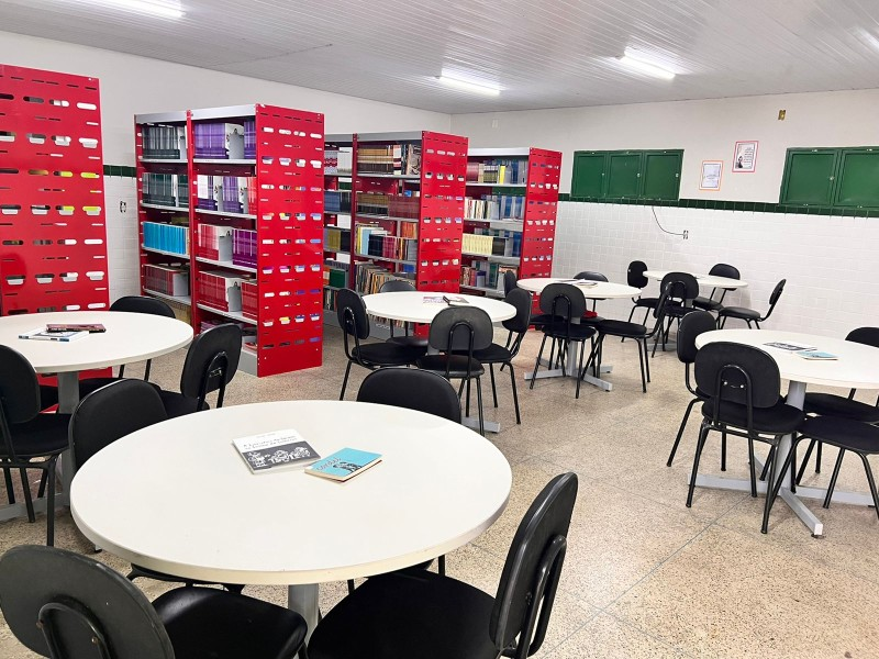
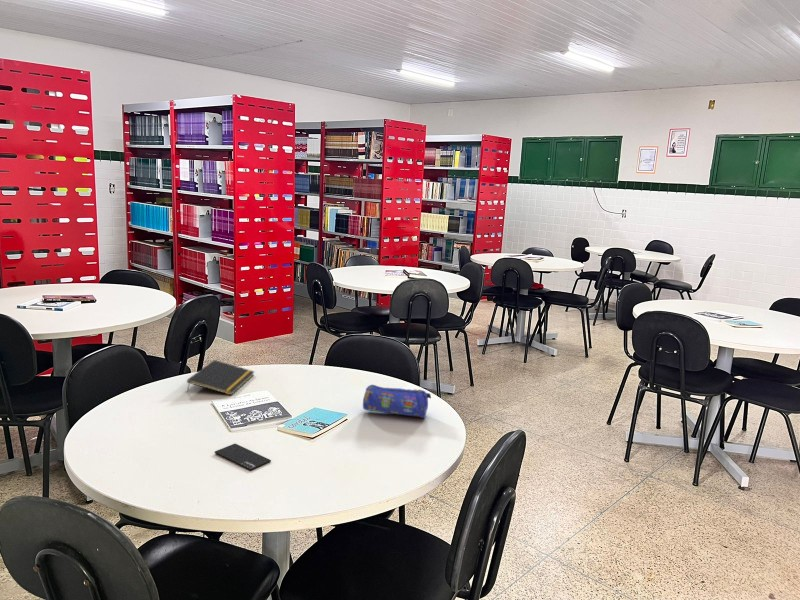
+ notepad (222, 376)
+ pencil case (396, 400)
+ smartphone (242, 456)
